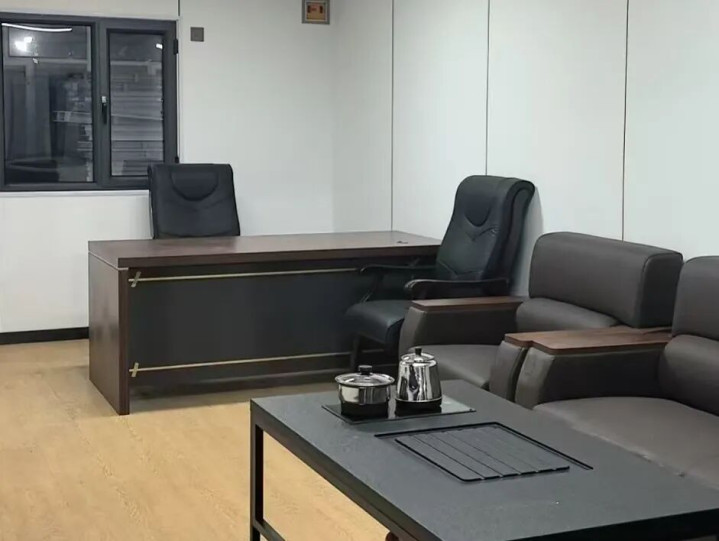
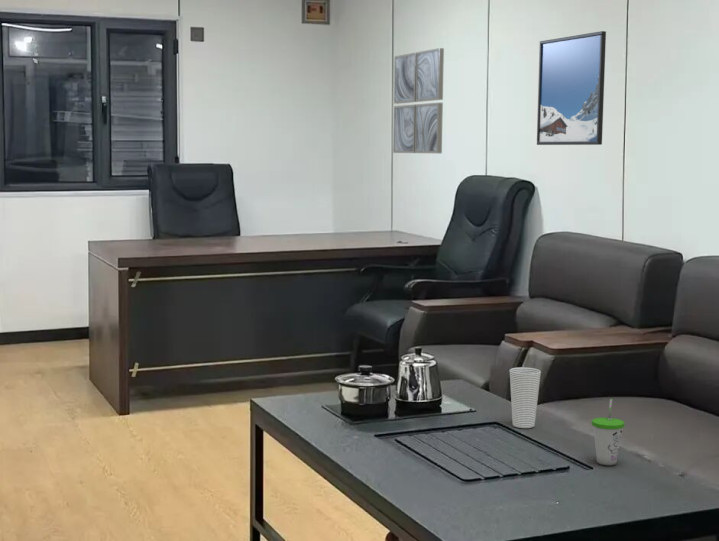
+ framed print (569, 90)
+ cup (607, 432)
+ cup (524, 398)
+ wall art (417, 104)
